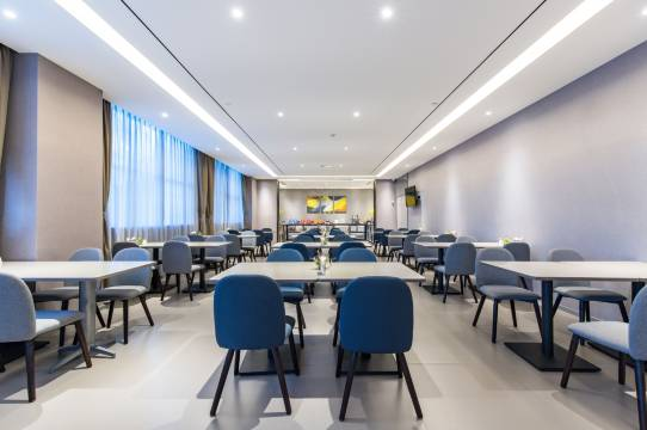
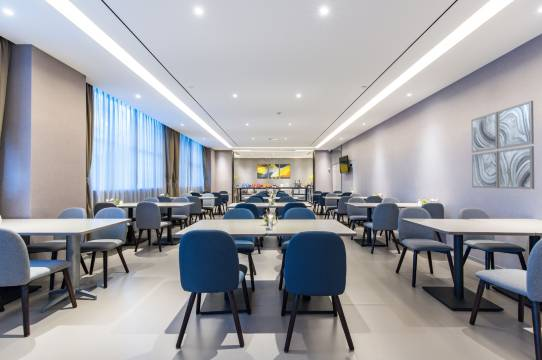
+ wall art (498, 148)
